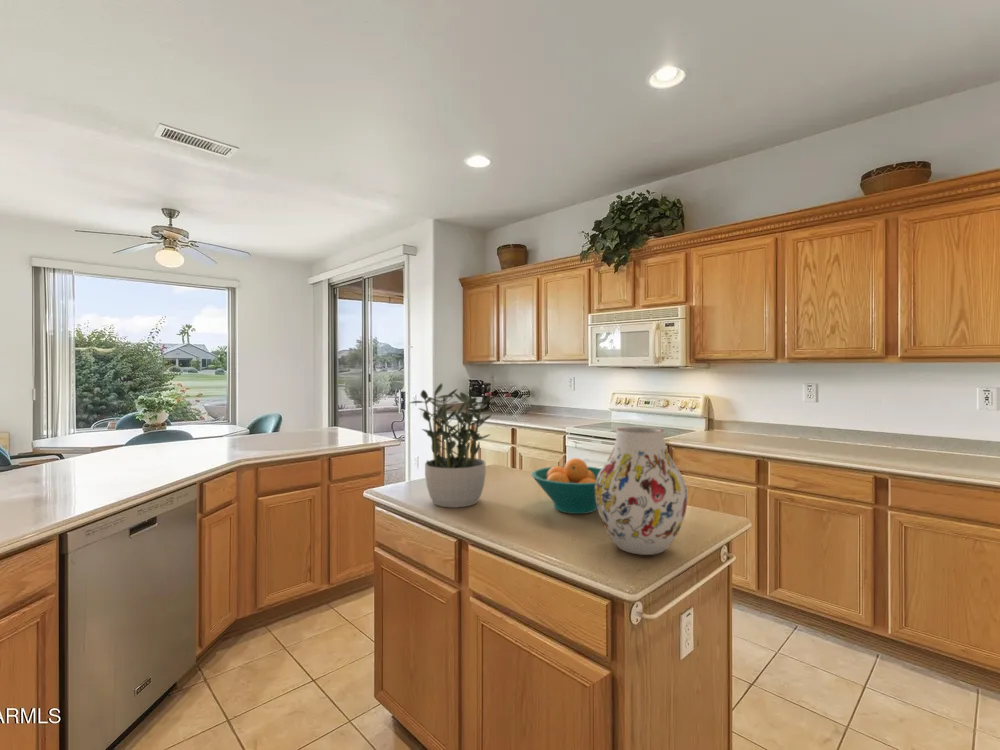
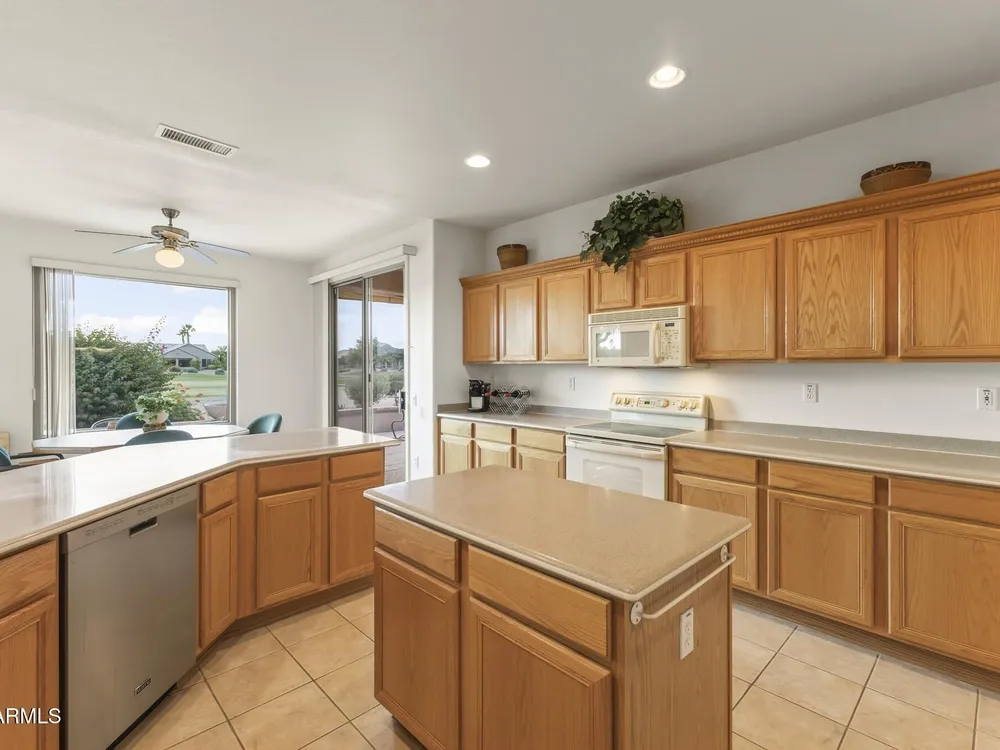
- potted plant (453, 441)
- vase (640, 489)
- fruit bowl (575, 483)
